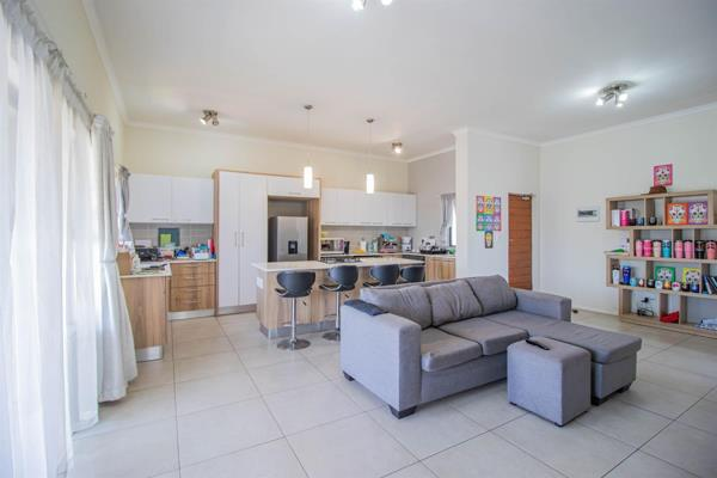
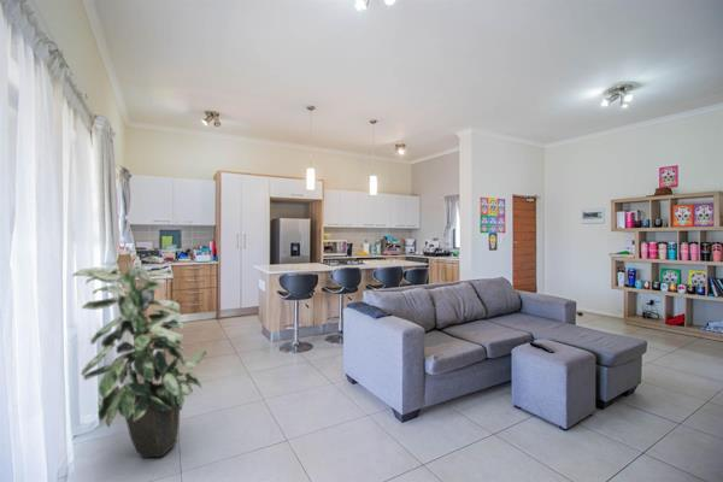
+ indoor plant (143, 355)
